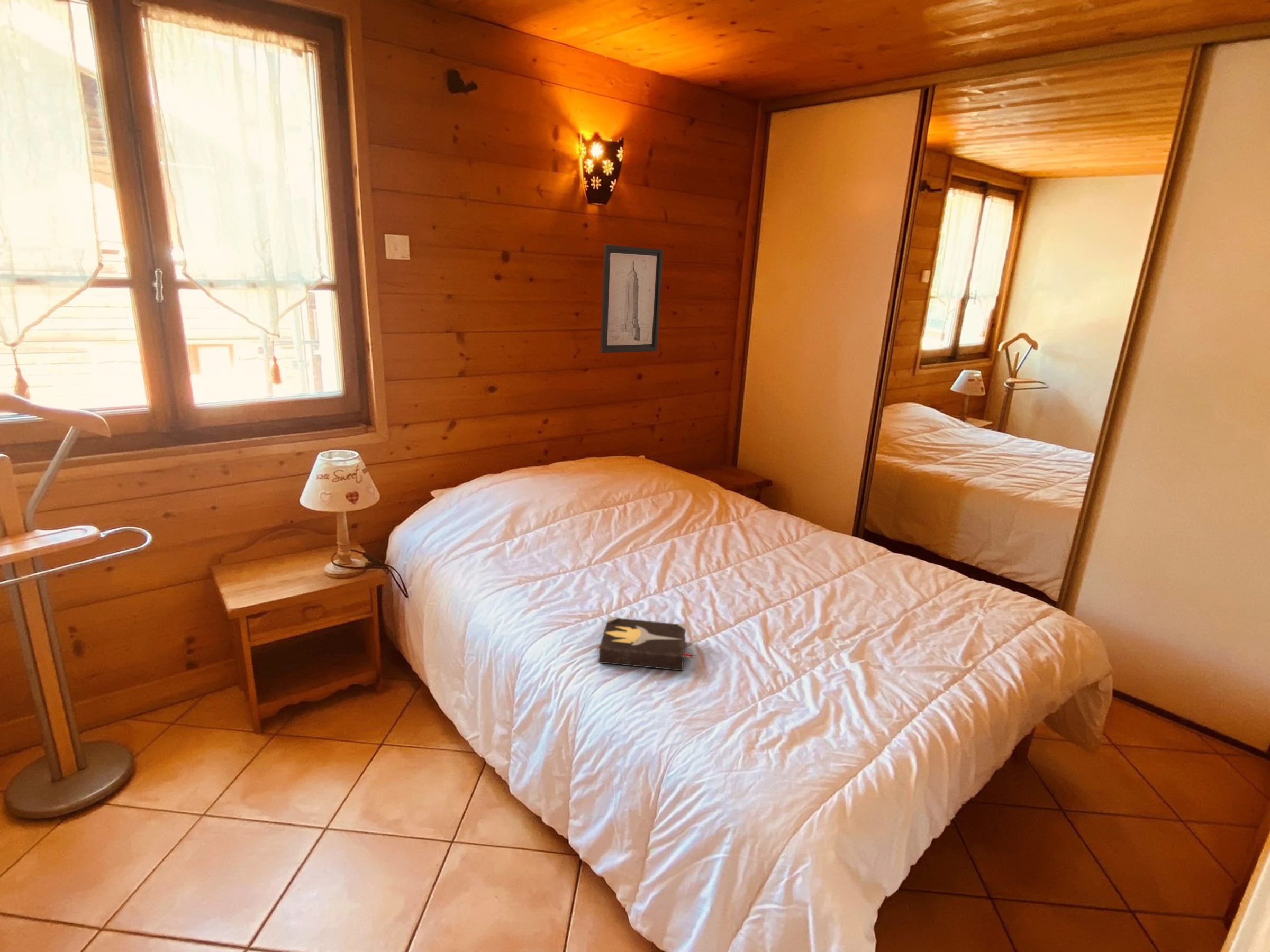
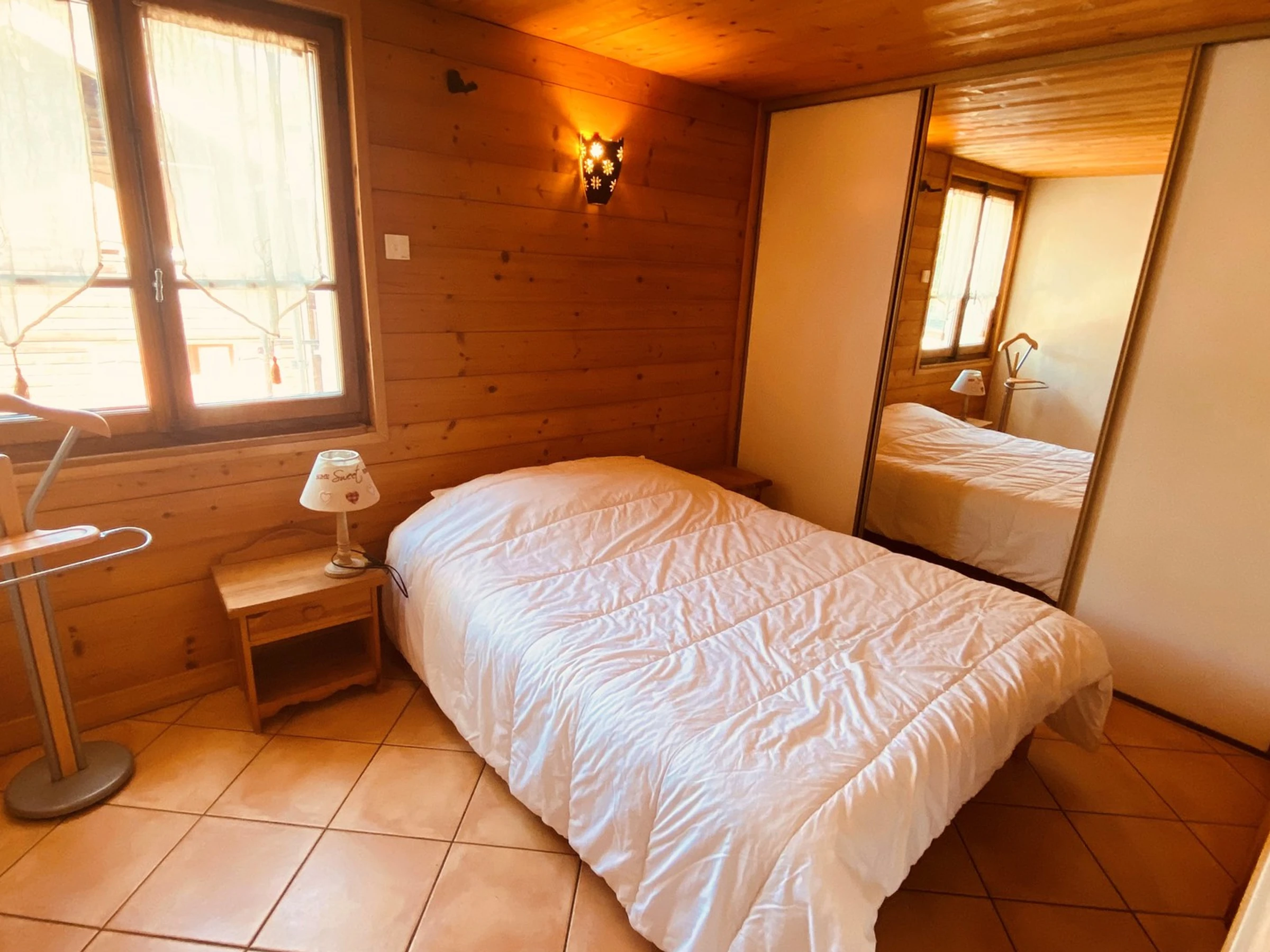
- hardback book (644, 642)
- wall art (632, 300)
